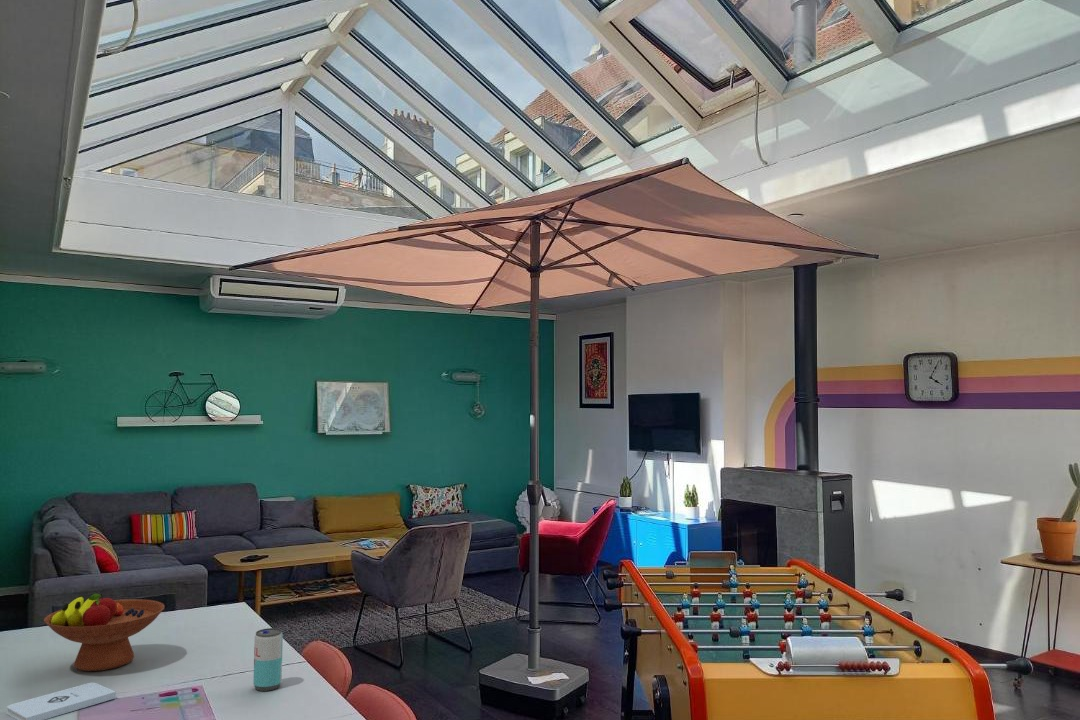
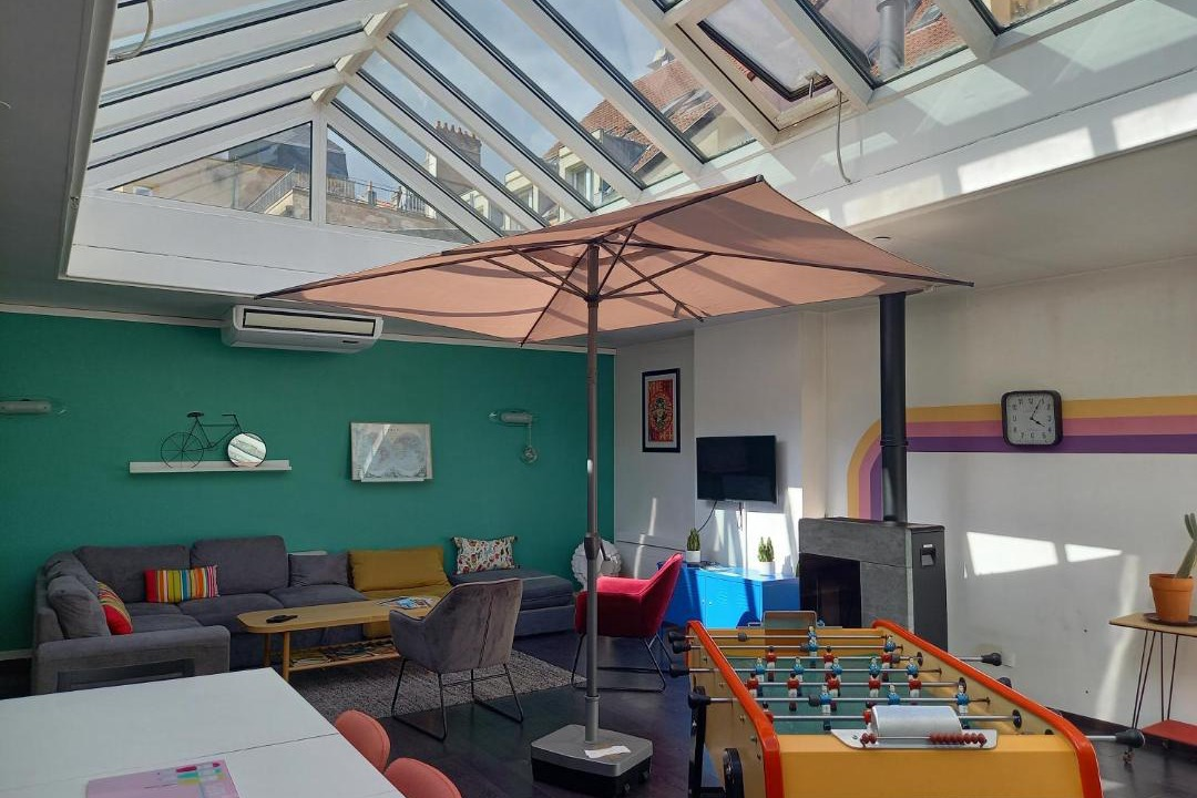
- beverage can (268, 658)
- notepad (61, 702)
- fruit bowl (105, 627)
